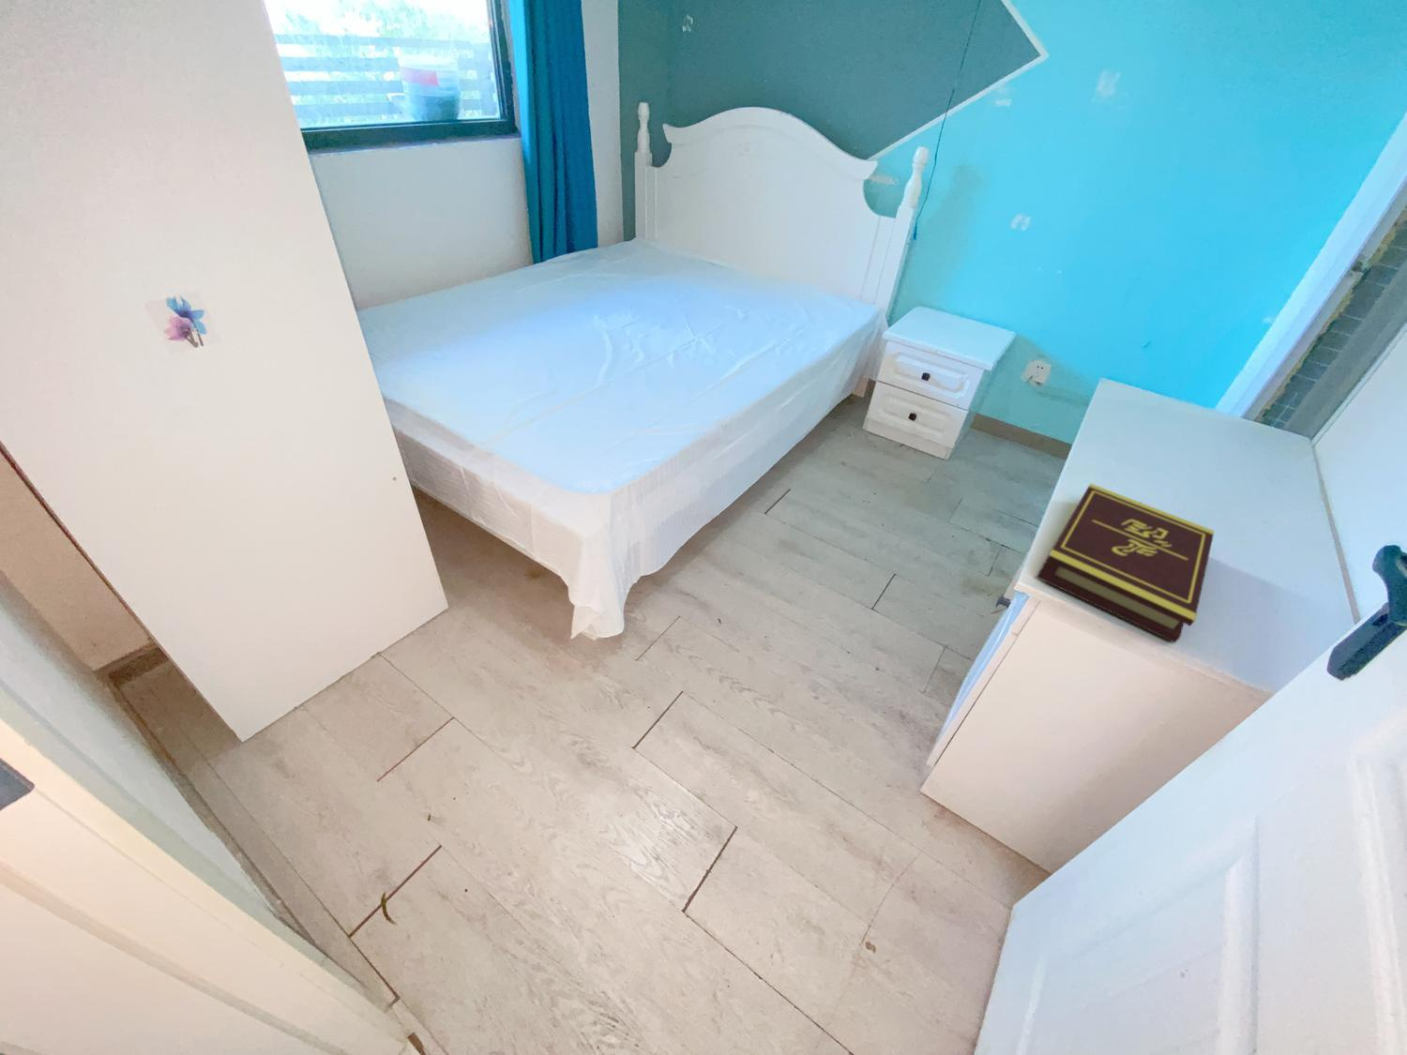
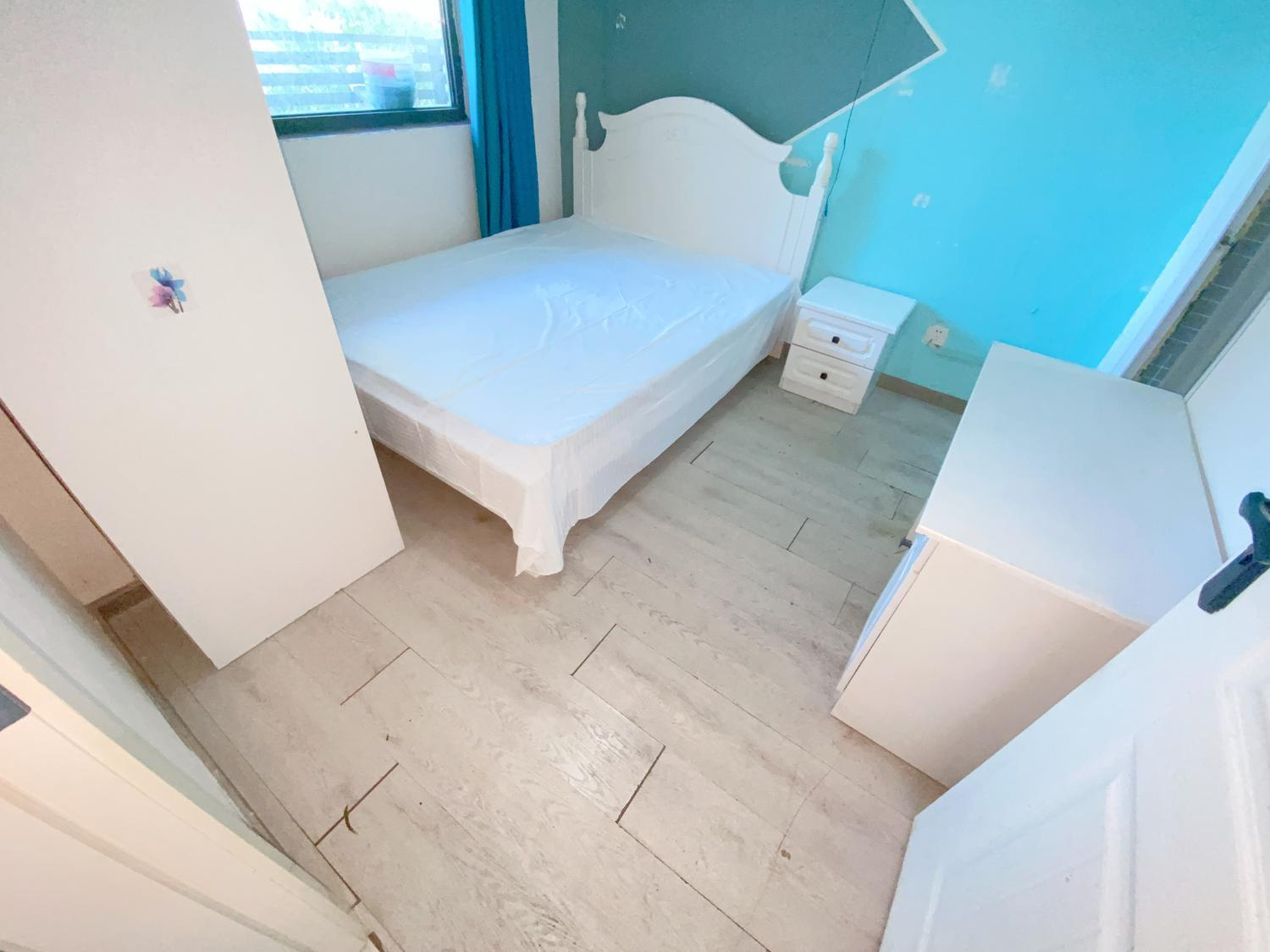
- book (1128, 553)
